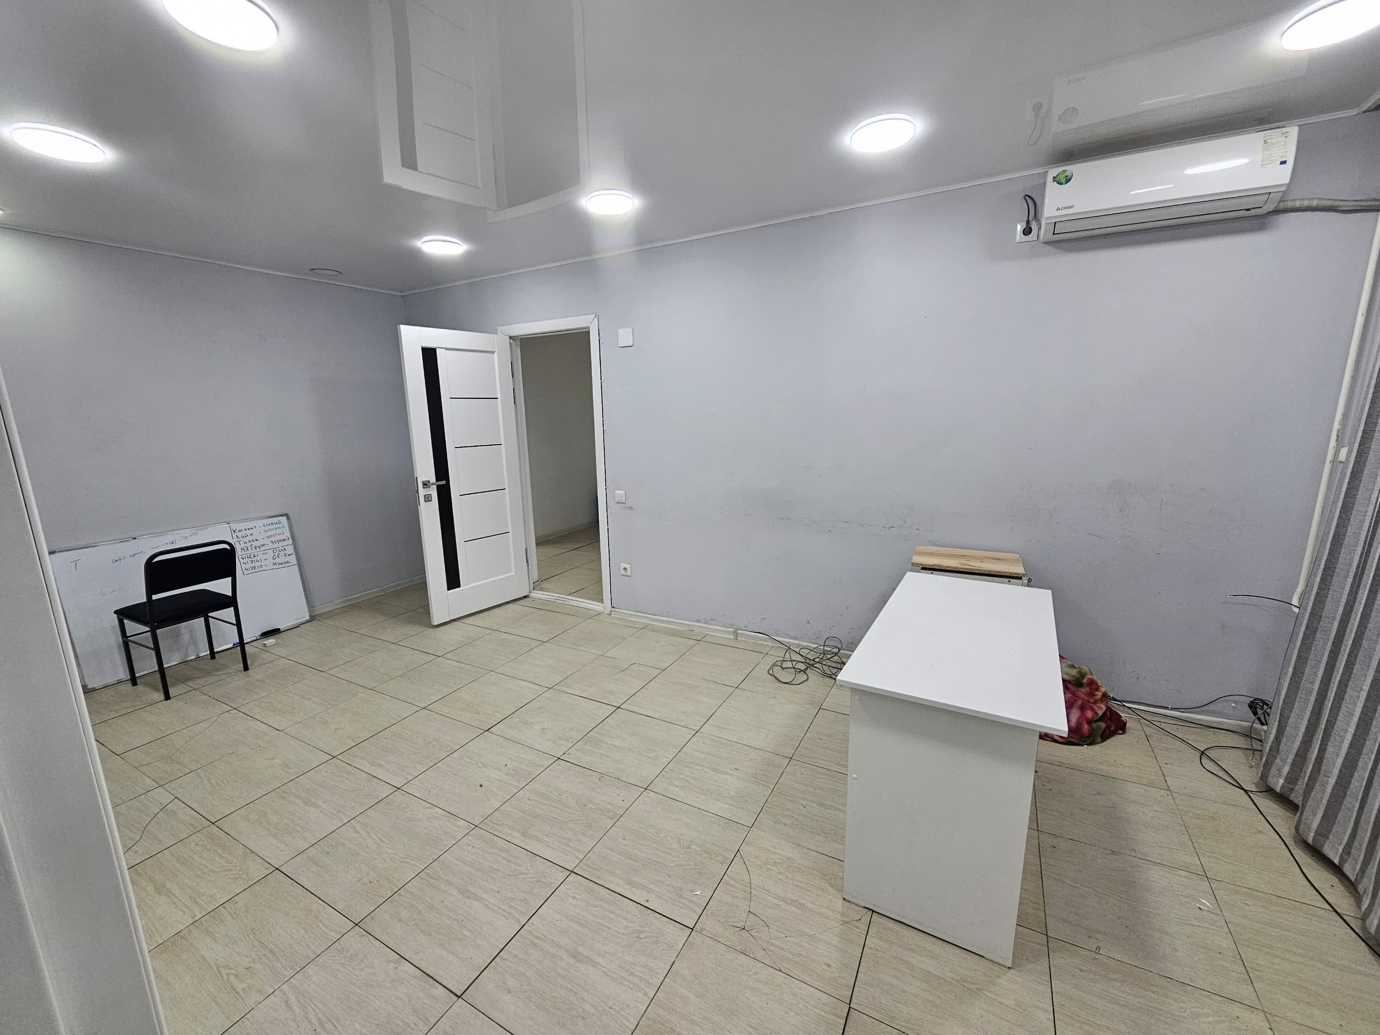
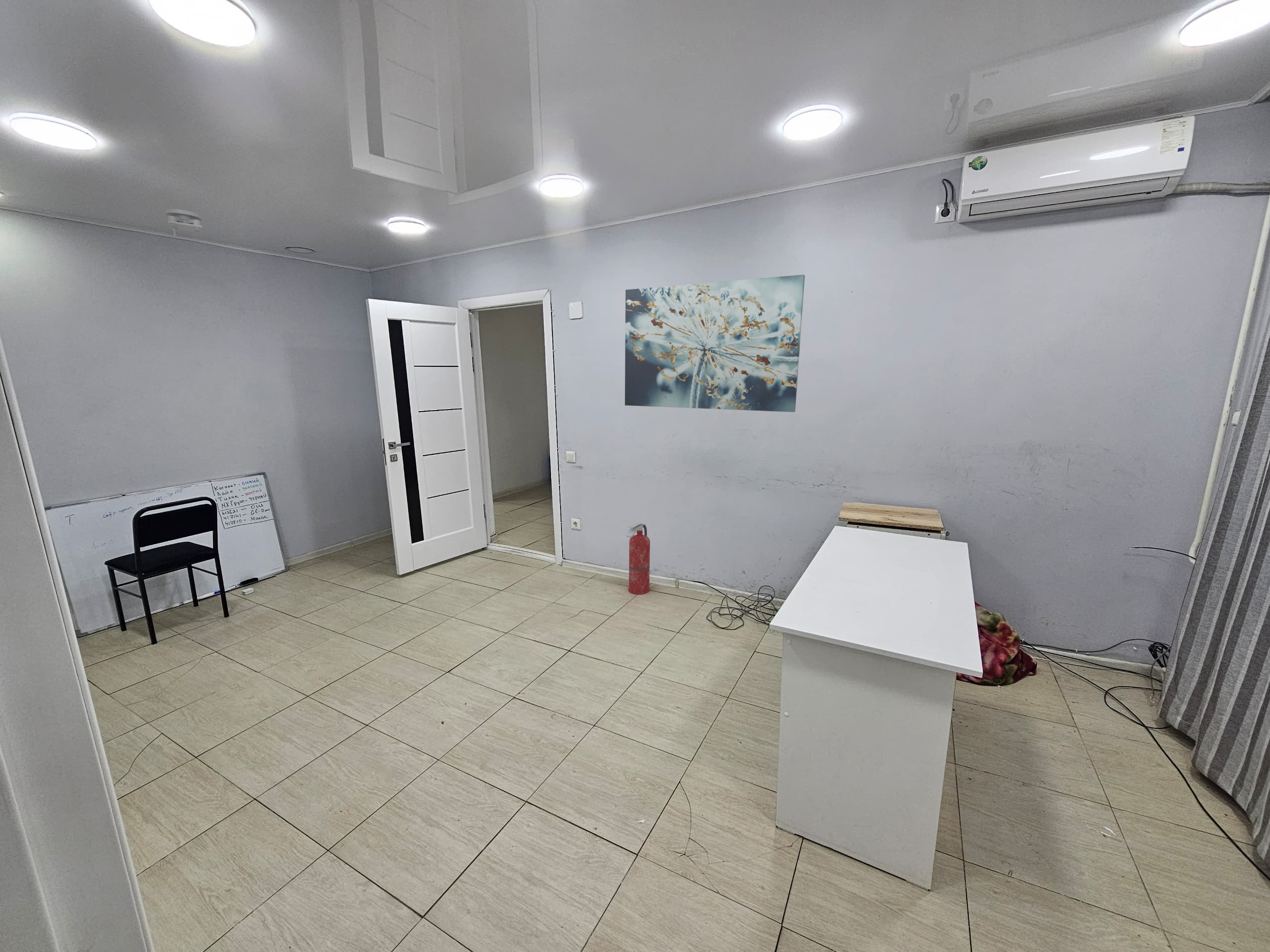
+ fire extinguisher (637, 557)
+ wall art (705, 347)
+ smoke detector (185, 226)
